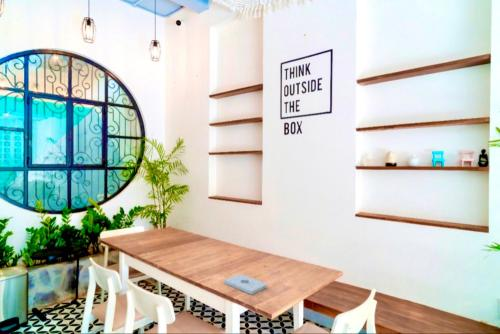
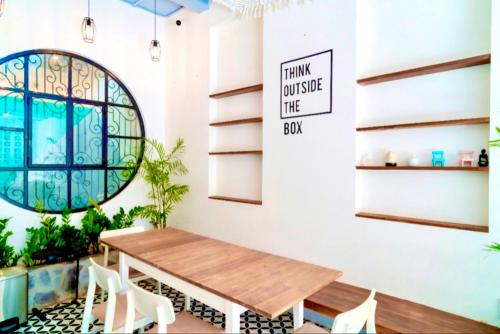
- notepad (245, 283)
